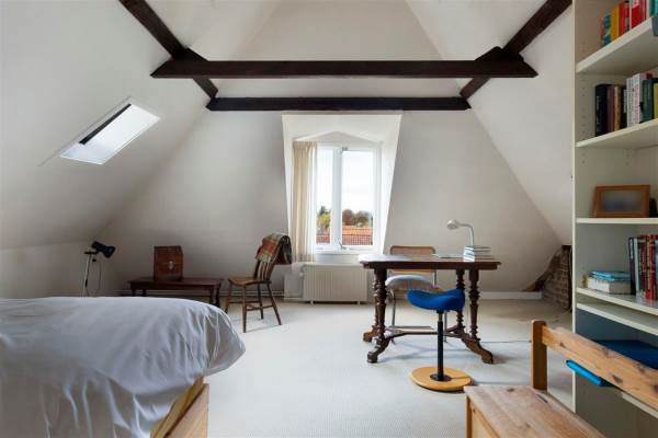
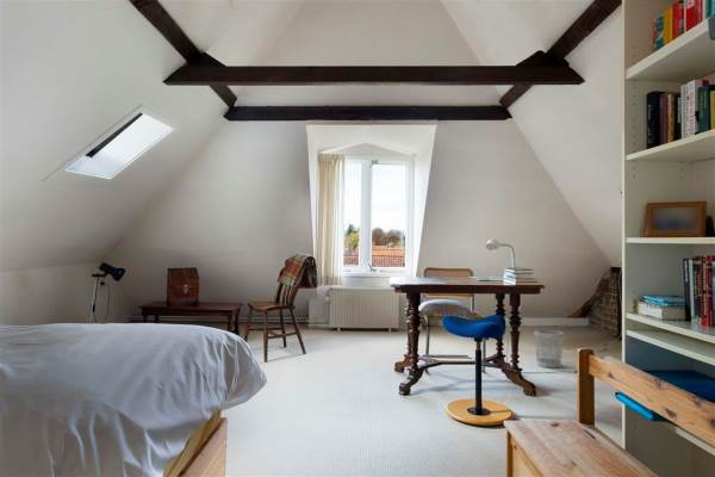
+ wastebasket (548, 348)
